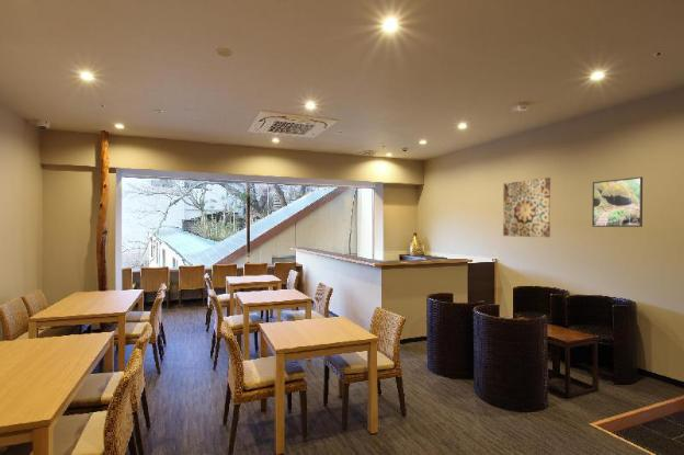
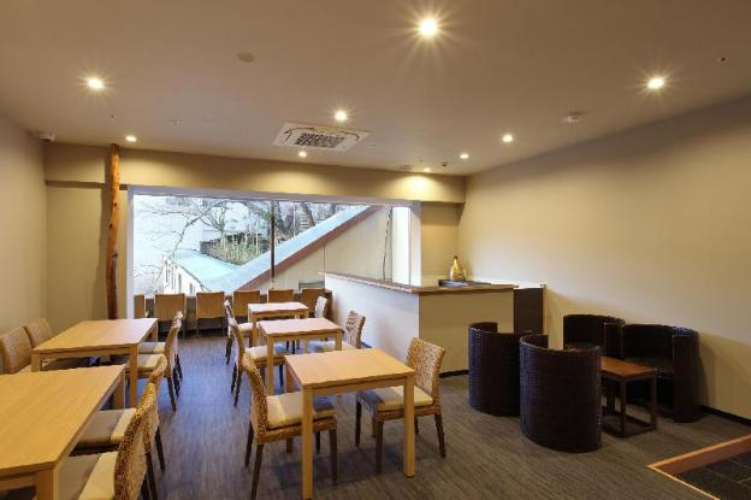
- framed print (616, 203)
- wall art (525, 208)
